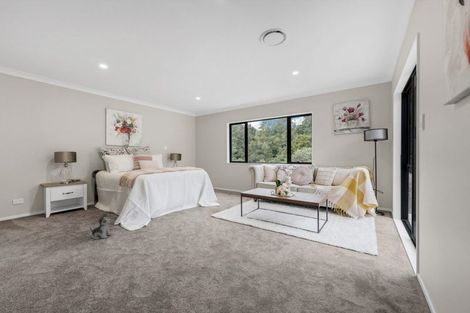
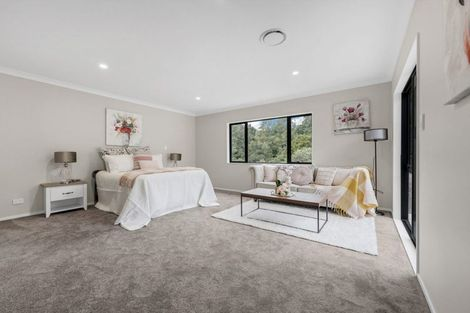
- plush toy (100, 224)
